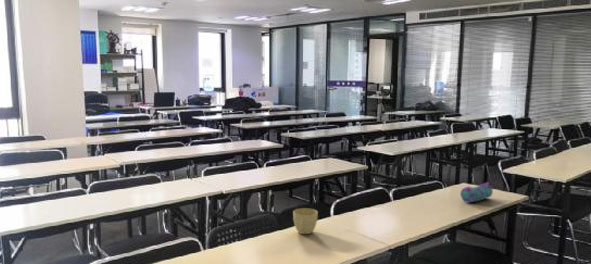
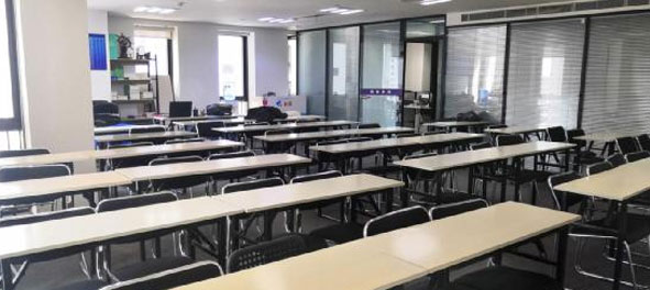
- cup (304, 222)
- pencil case (476, 192)
